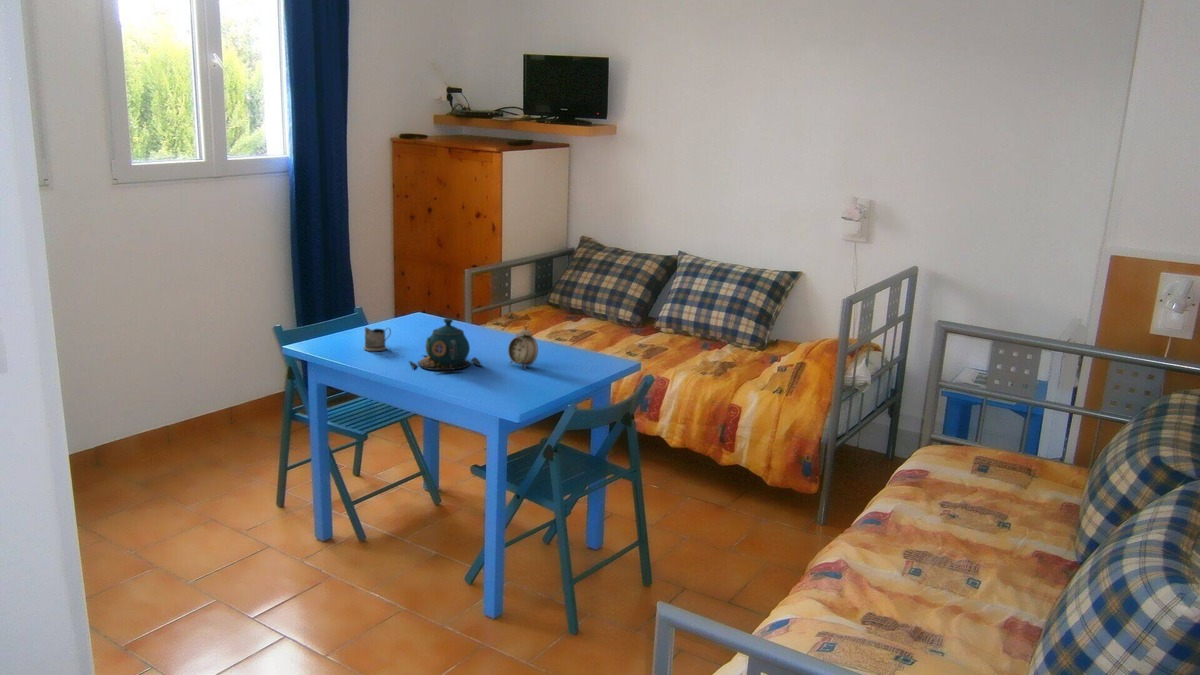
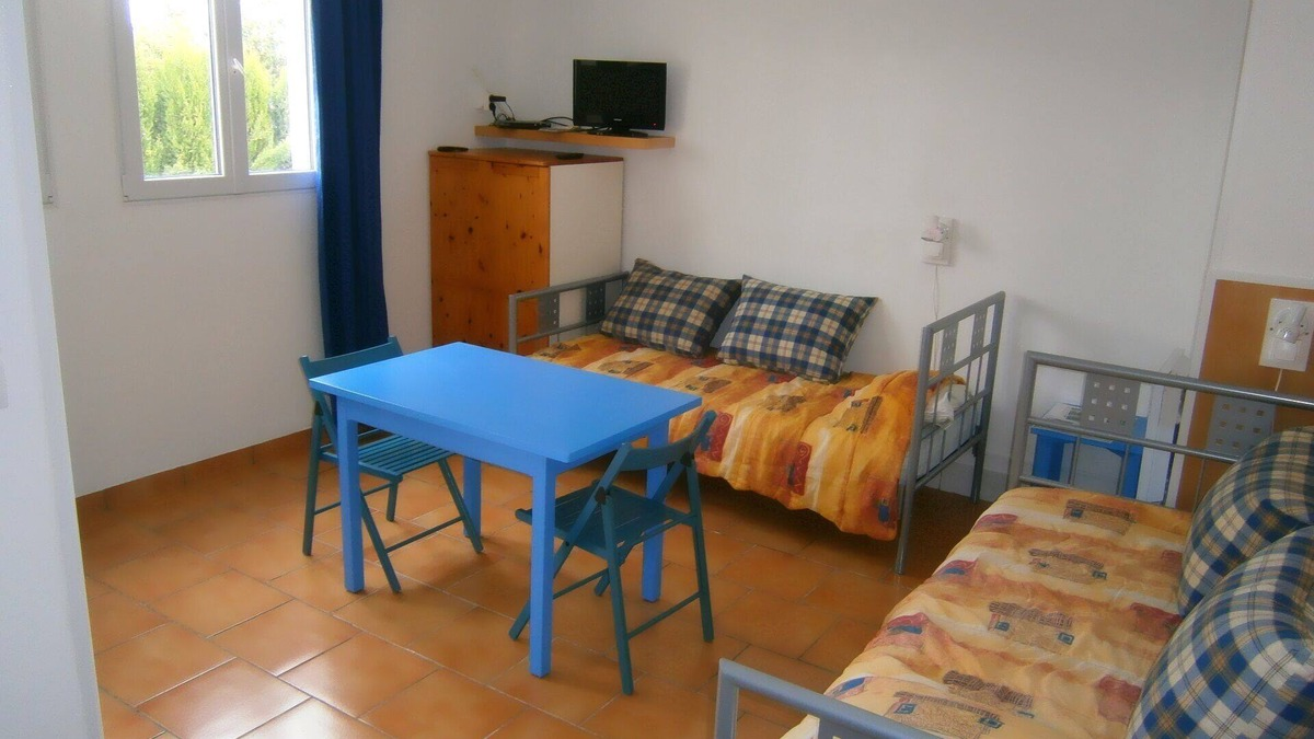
- tea glass holder (378, 336)
- teapot (445, 341)
- alarm clock (522, 343)
